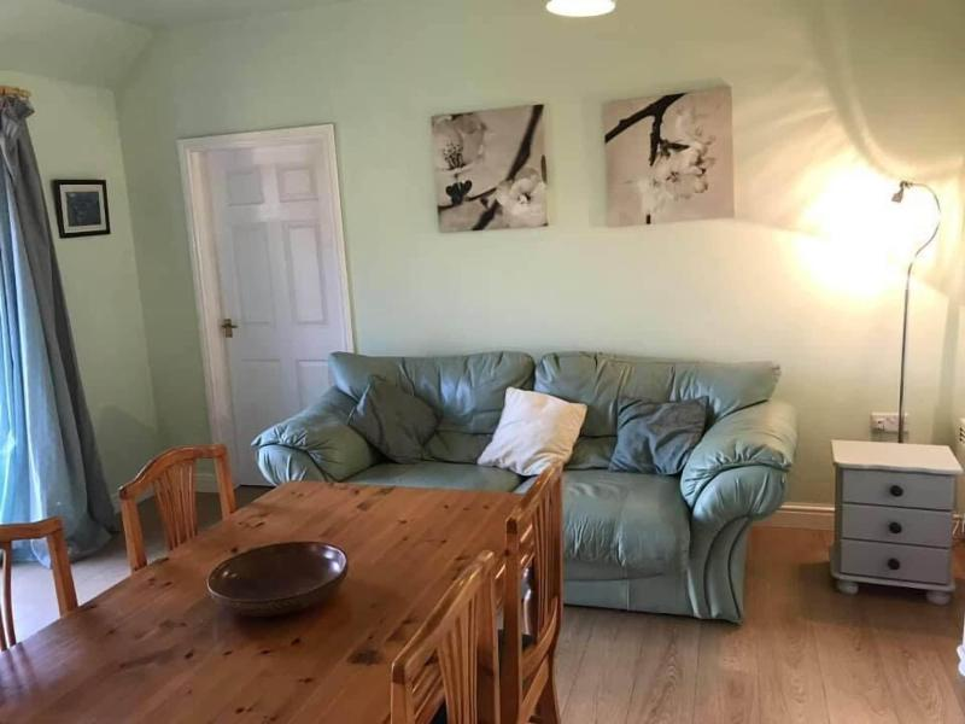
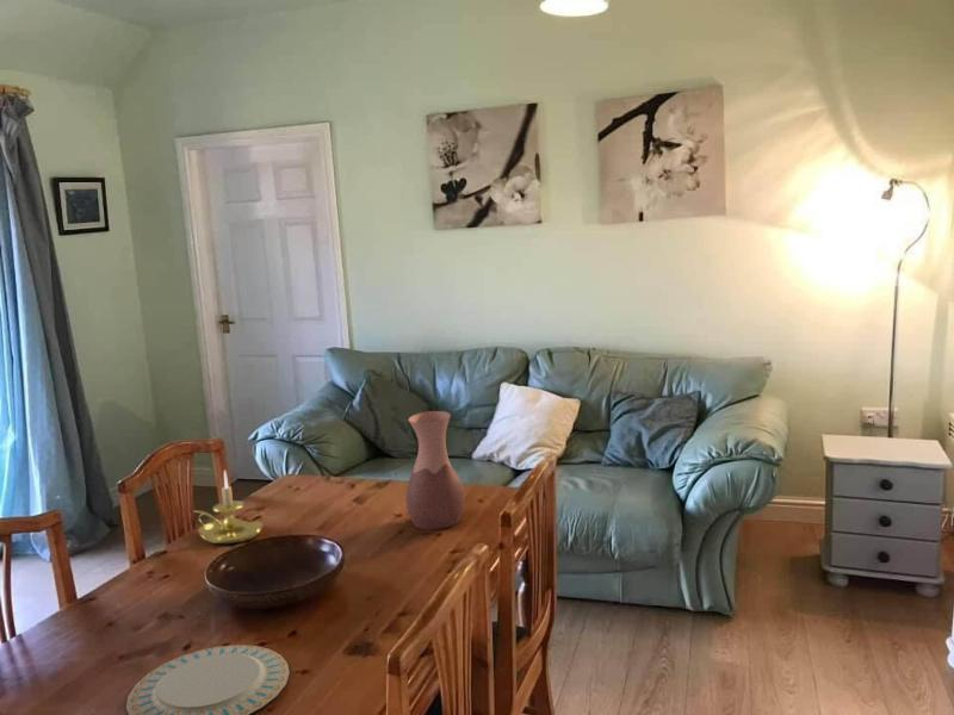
+ candle holder (223, 502)
+ vase (433, 468)
+ chinaware (210, 682)
